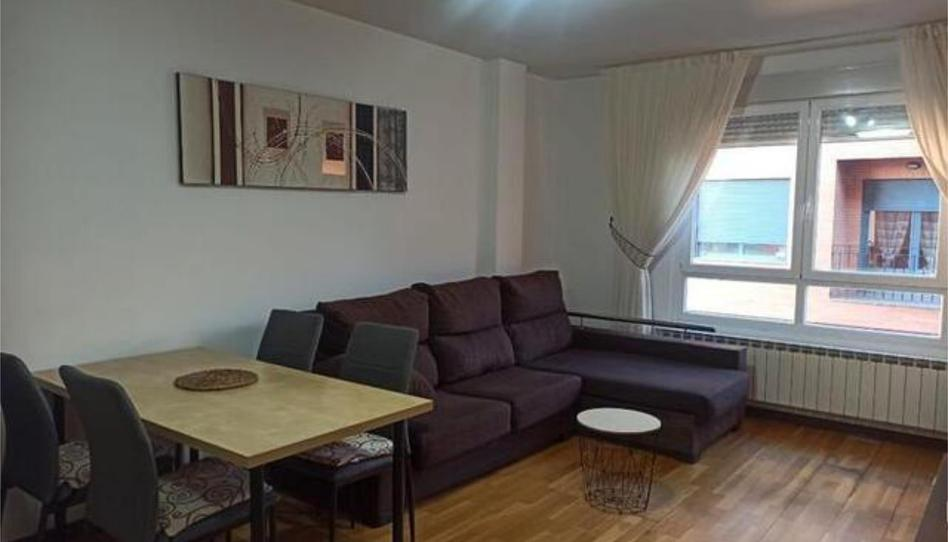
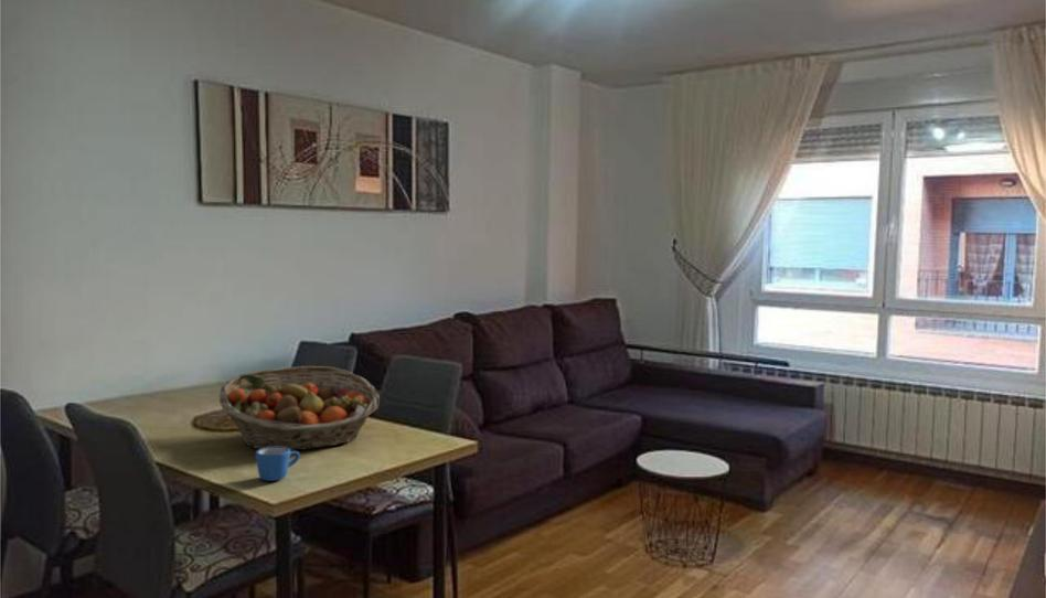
+ fruit basket (301, 406)
+ mug (278, 463)
